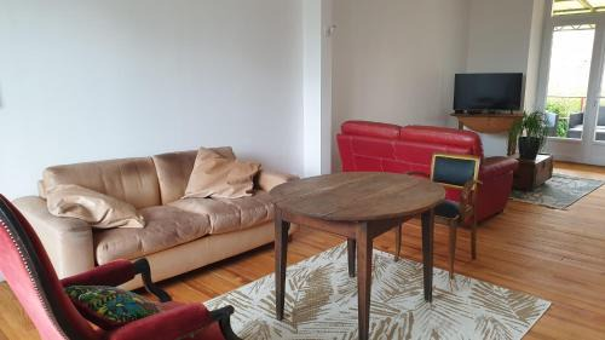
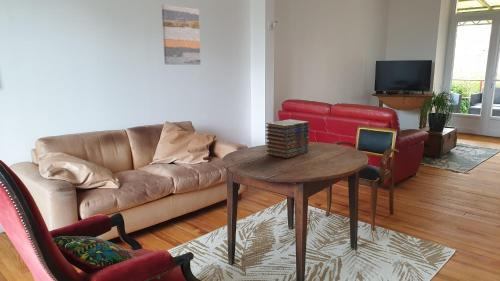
+ book stack (287, 137)
+ wall art (182, 36)
